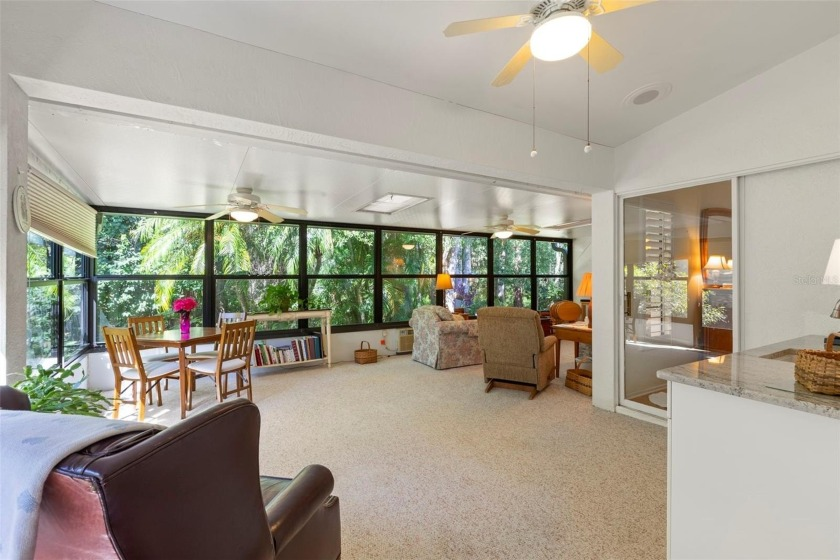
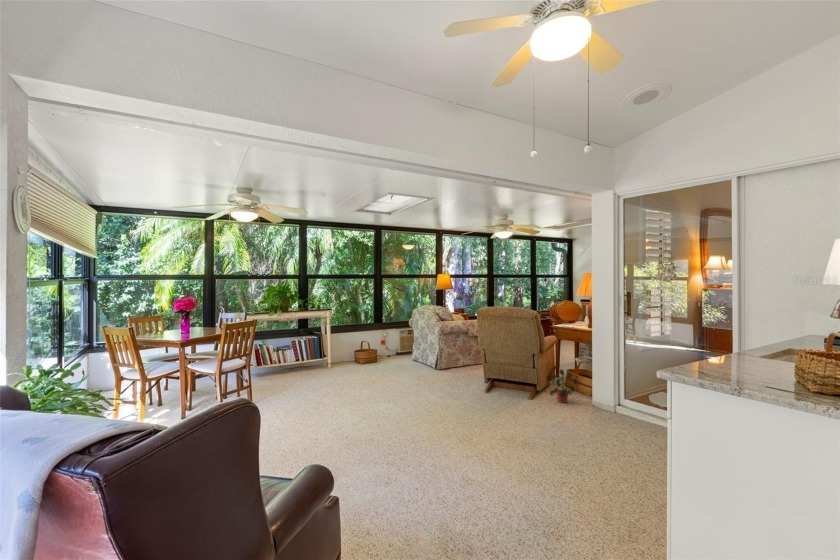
+ potted plant (564, 384)
